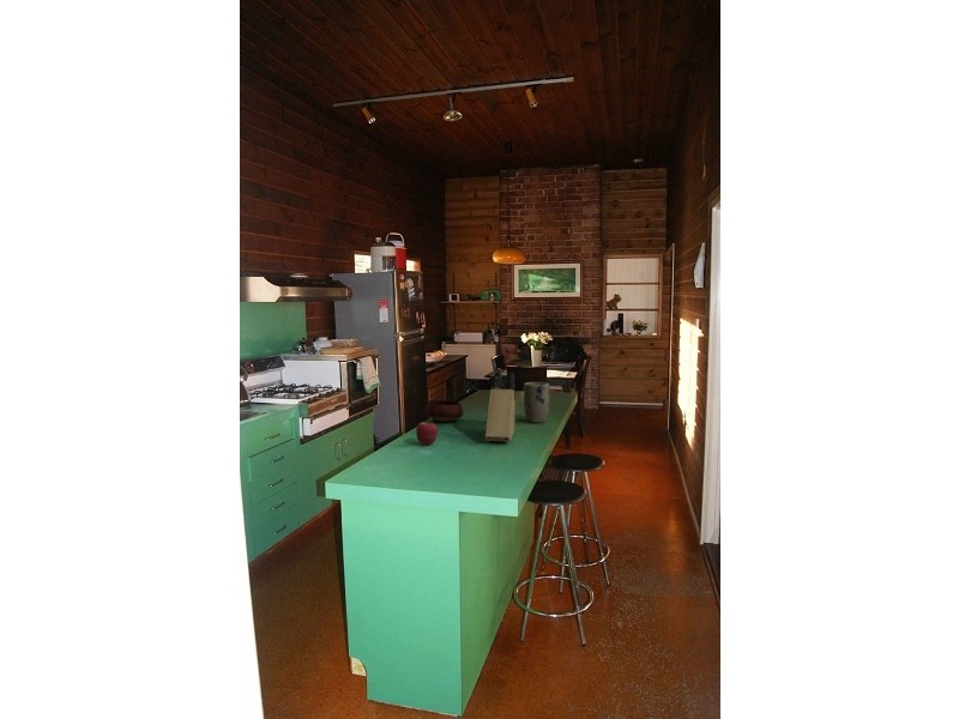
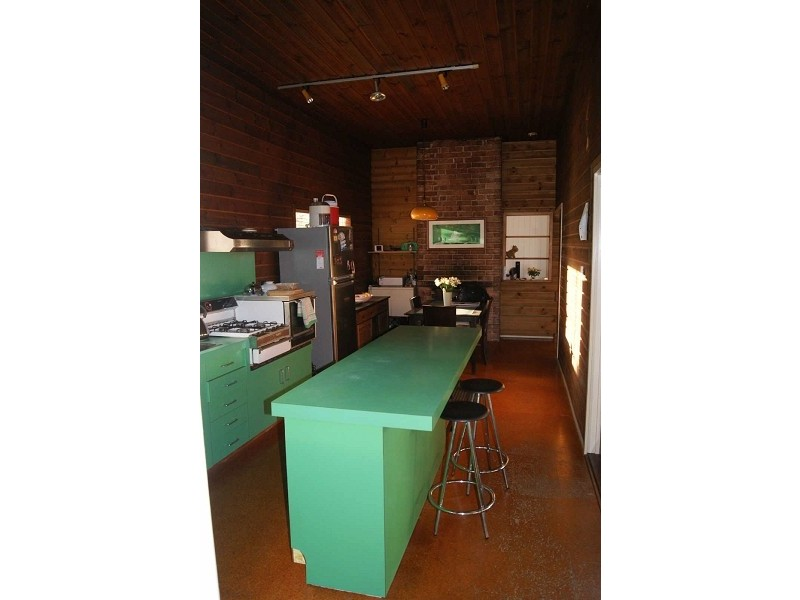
- bowl (444, 410)
- apple (427, 433)
- knife block (501, 403)
- plant pot (536, 401)
